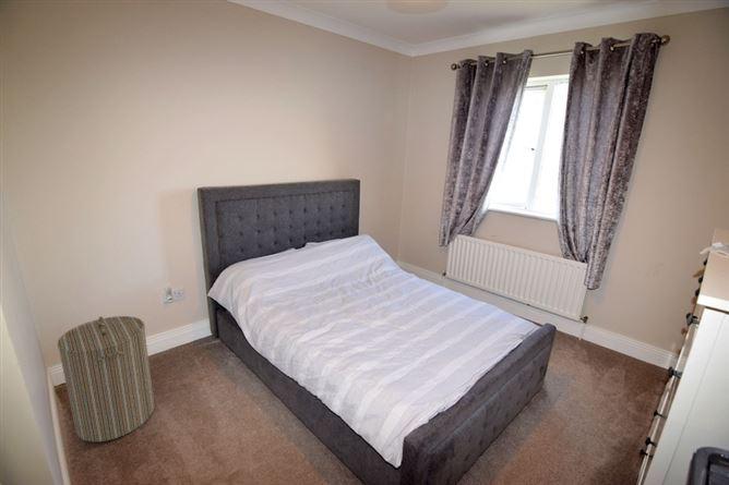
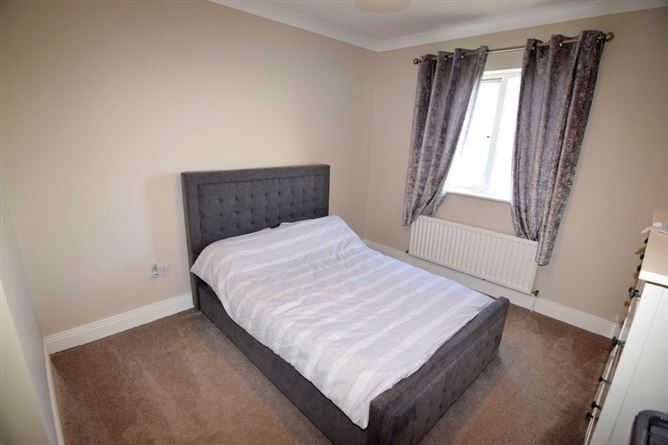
- laundry hamper (109, 368)
